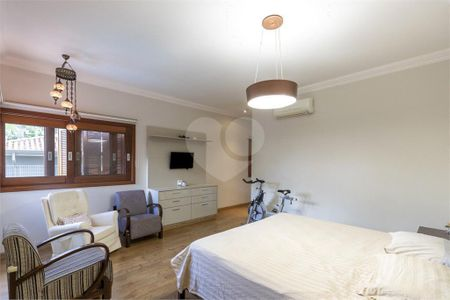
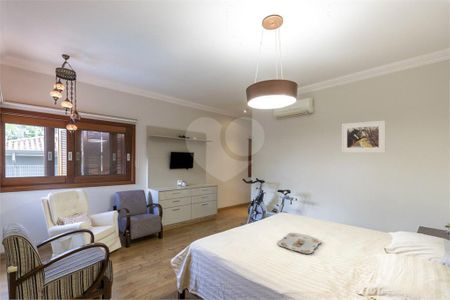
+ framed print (362, 137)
+ serving tray (299, 242)
